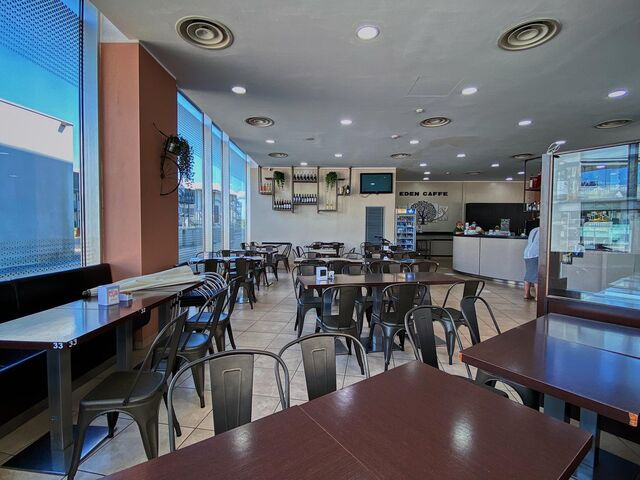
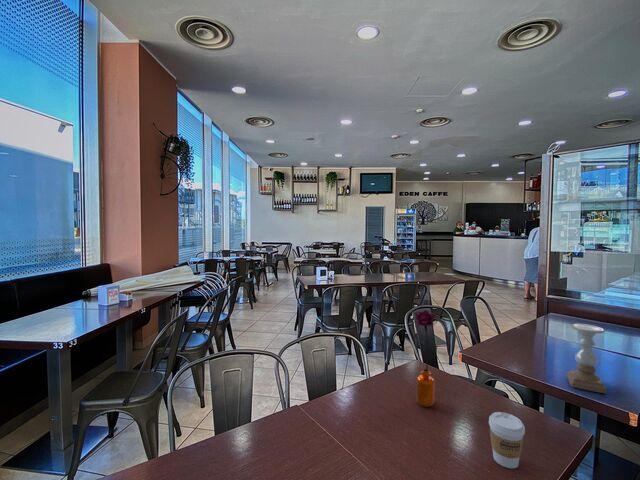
+ coffee cup (506, 439)
+ candle holder (586, 356)
+ flower (427, 356)
